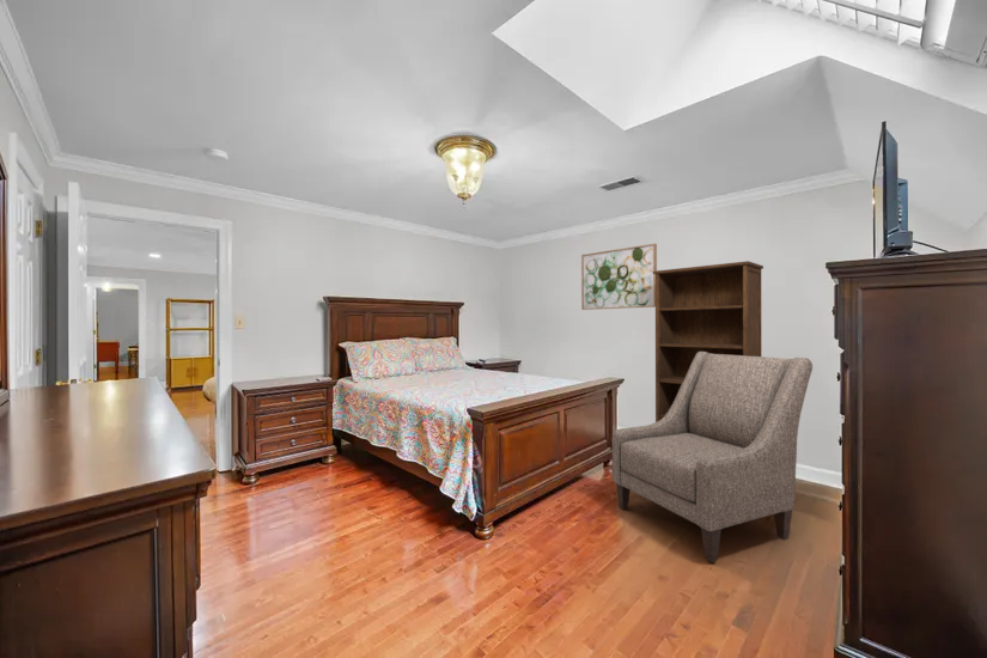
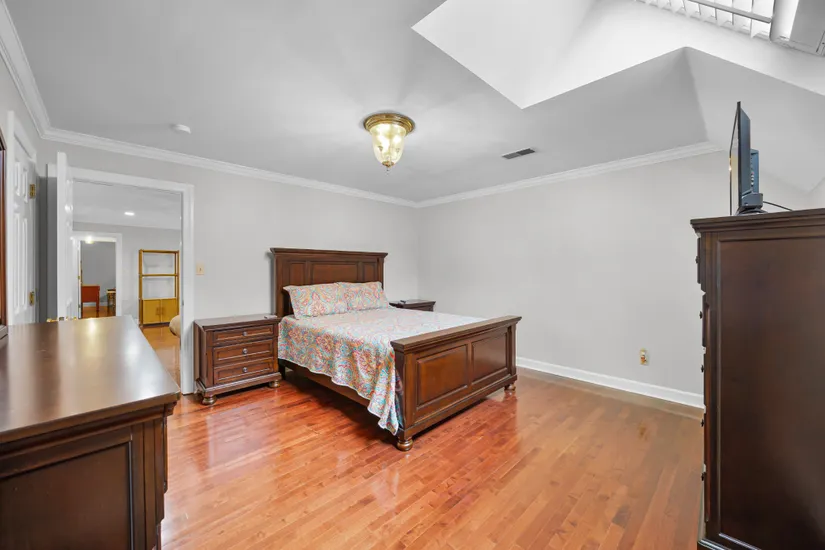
- wall art (615, 279)
- chair (705, 437)
- bookcase (711, 353)
